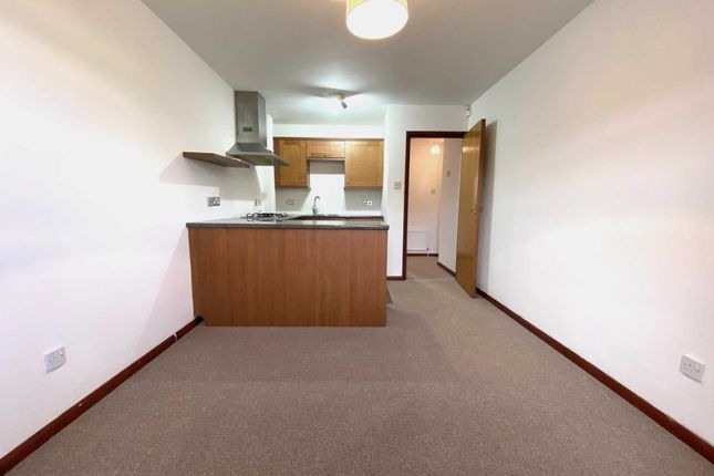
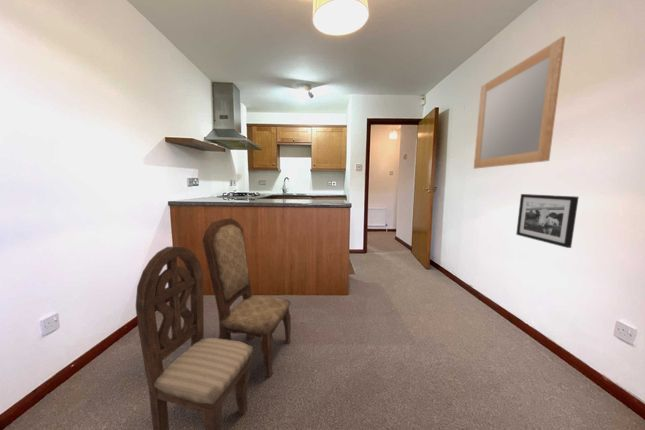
+ dining chair (229, 306)
+ home mirror (509, 117)
+ picture frame (543, 218)
